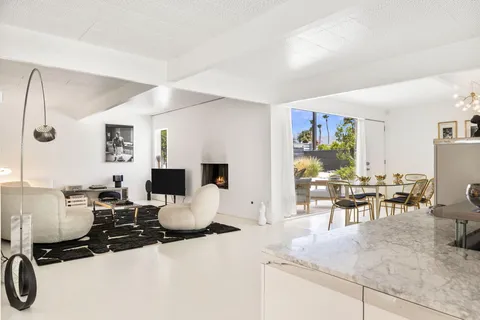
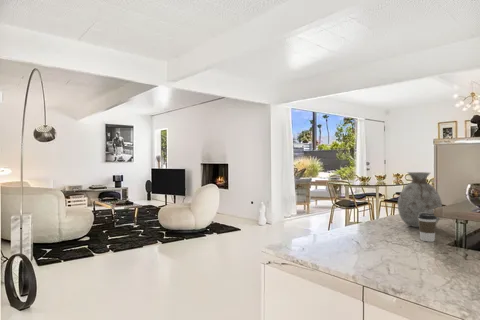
+ vase (419, 199)
+ coffee cup (427, 227)
